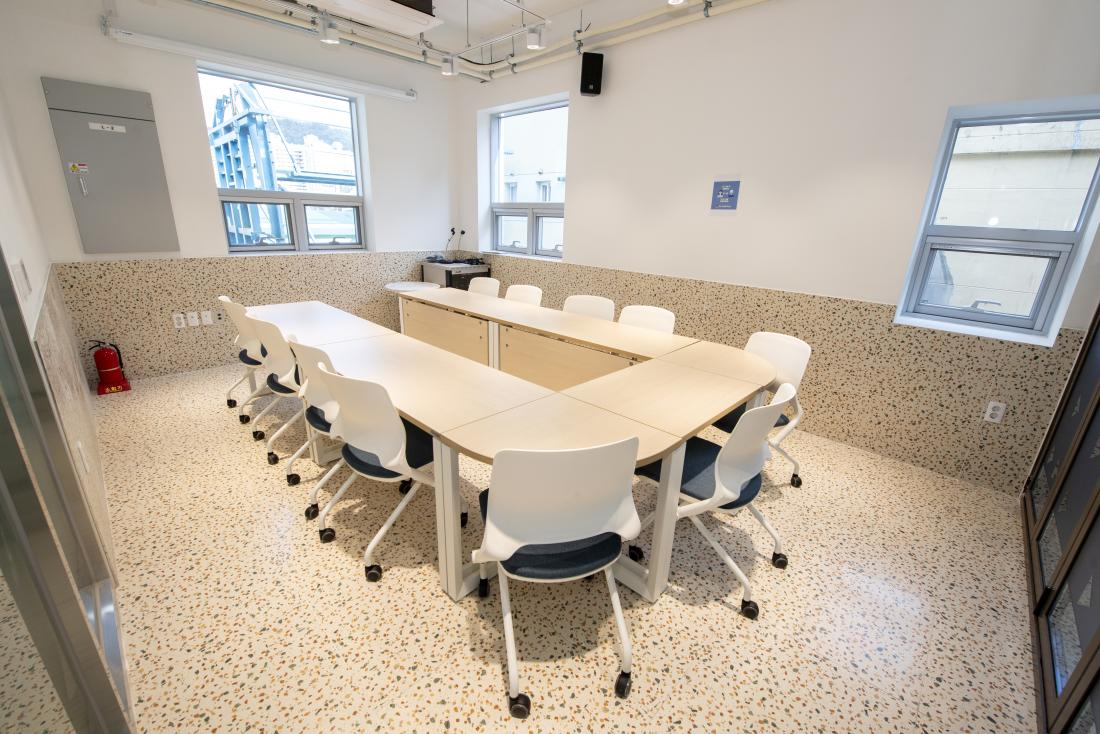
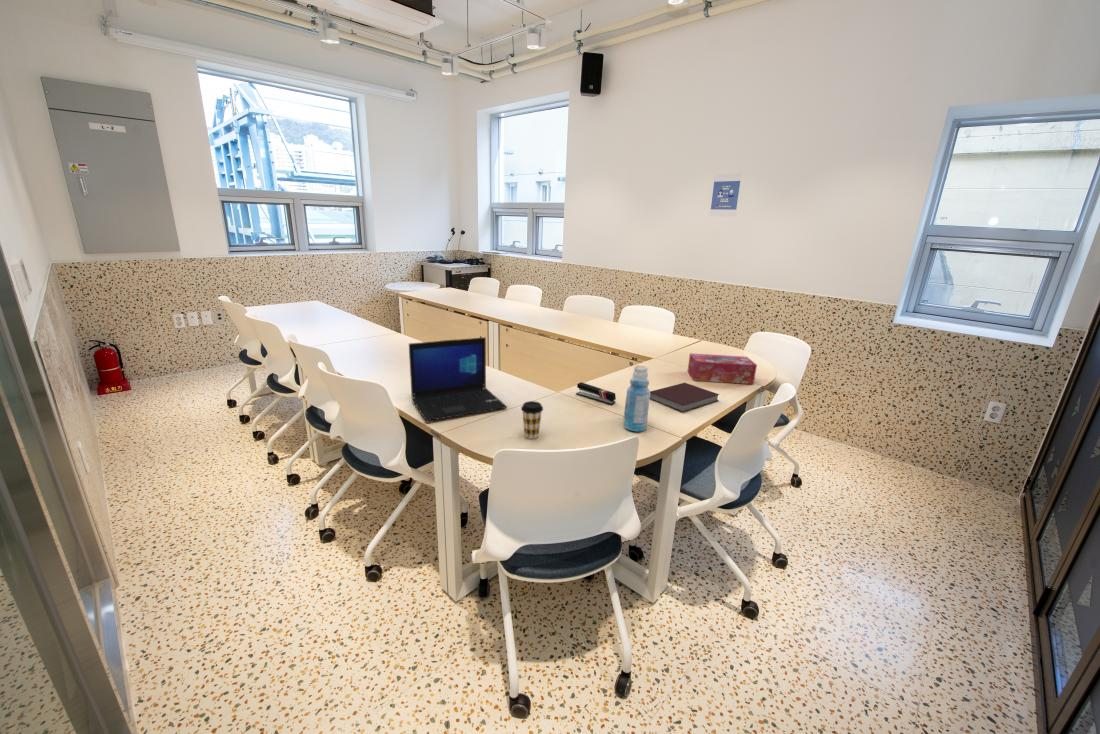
+ tissue box (720, 368)
+ bottle (636, 394)
+ coffee cup (531, 420)
+ notebook (683, 396)
+ stapler (595, 393)
+ laptop (457, 376)
